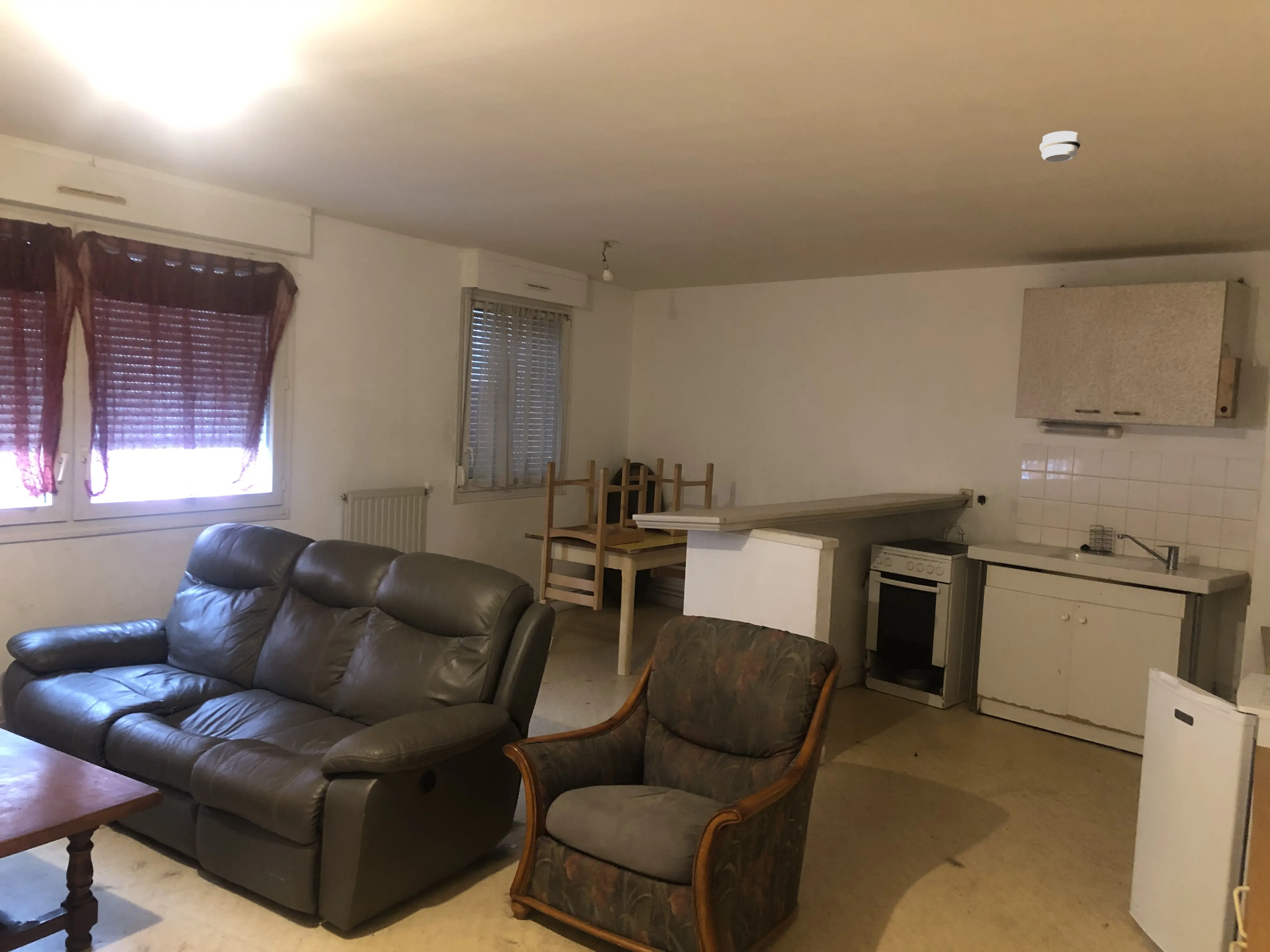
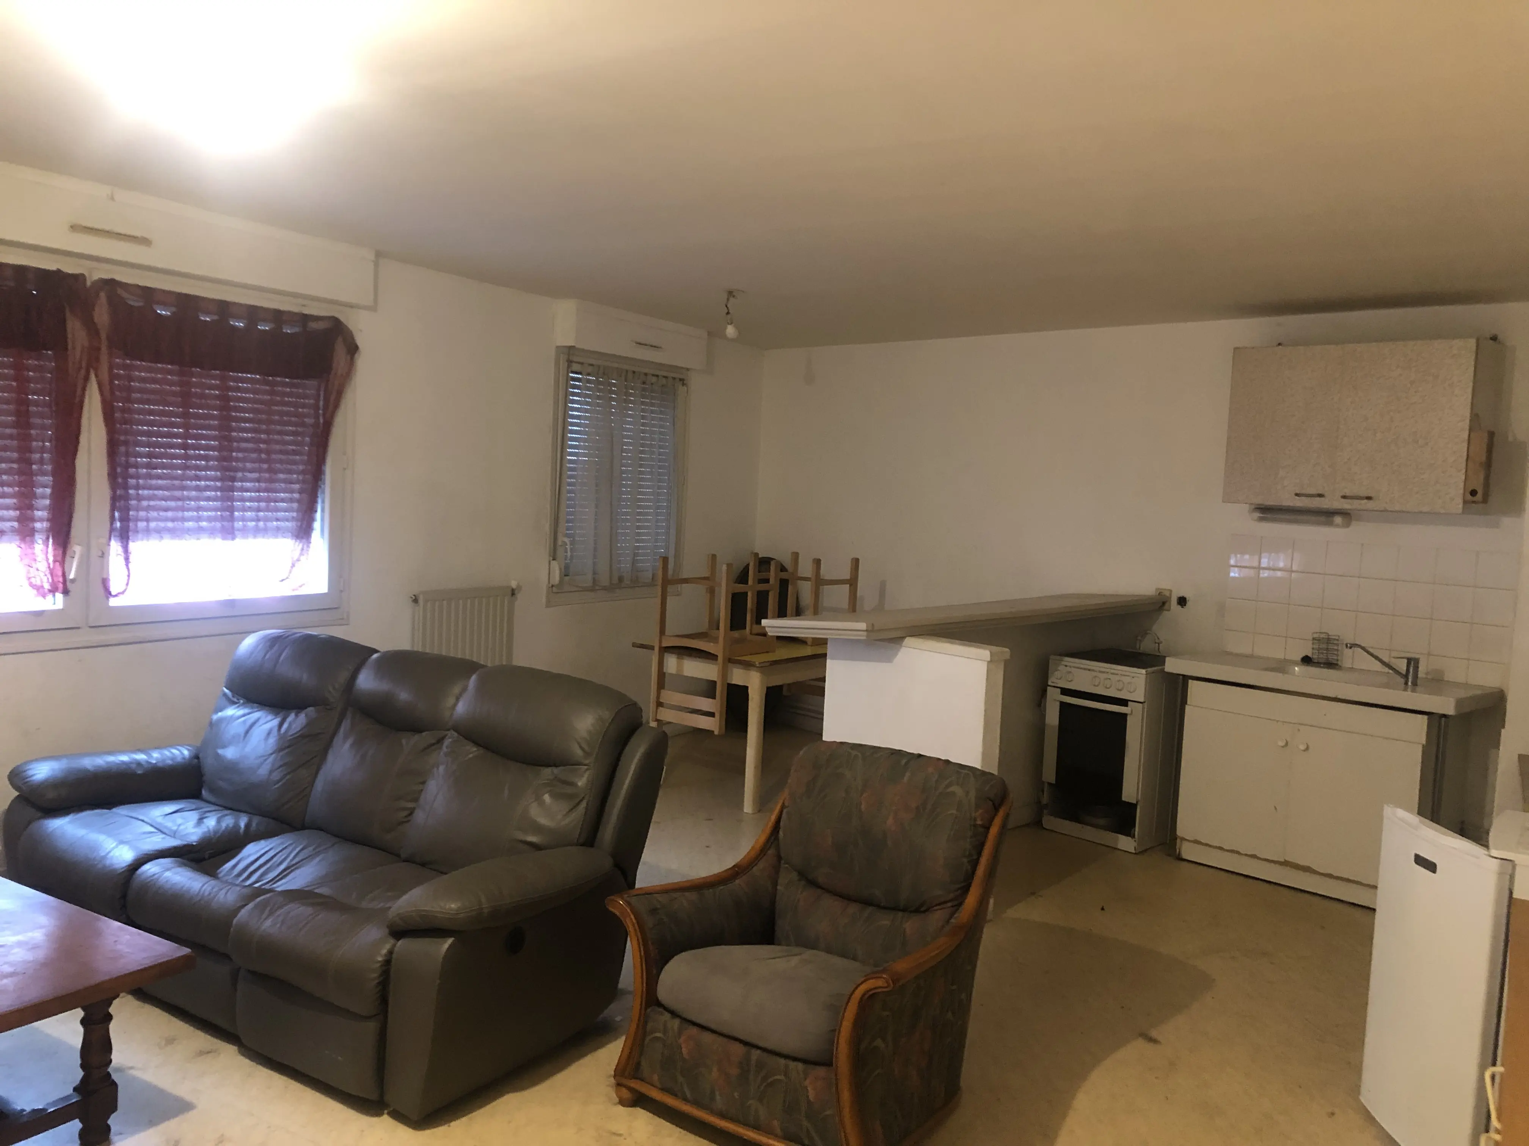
- smoke detector (1060, 147)
